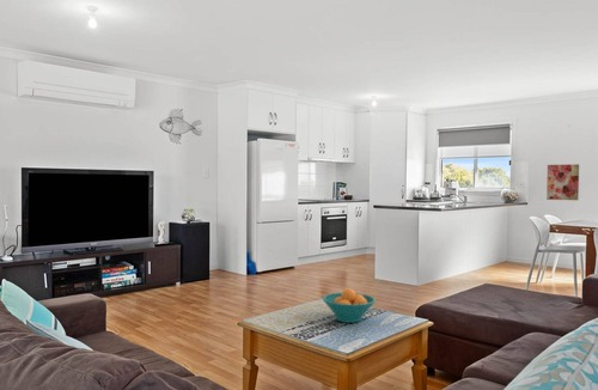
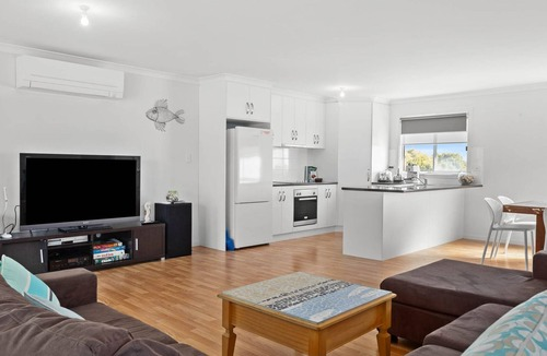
- fruit bowl (348, 304)
- wall art (562, 182)
